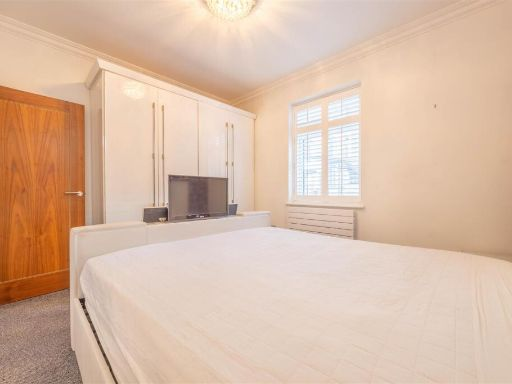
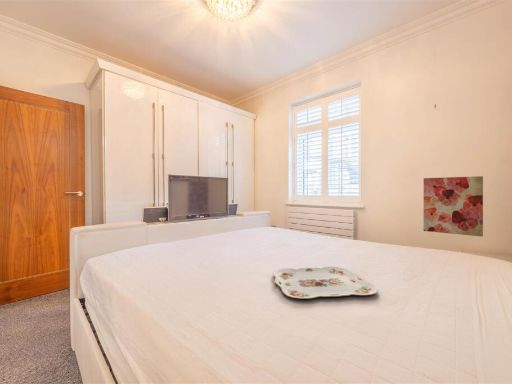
+ wall art (451, 205)
+ serving tray (320, 281)
